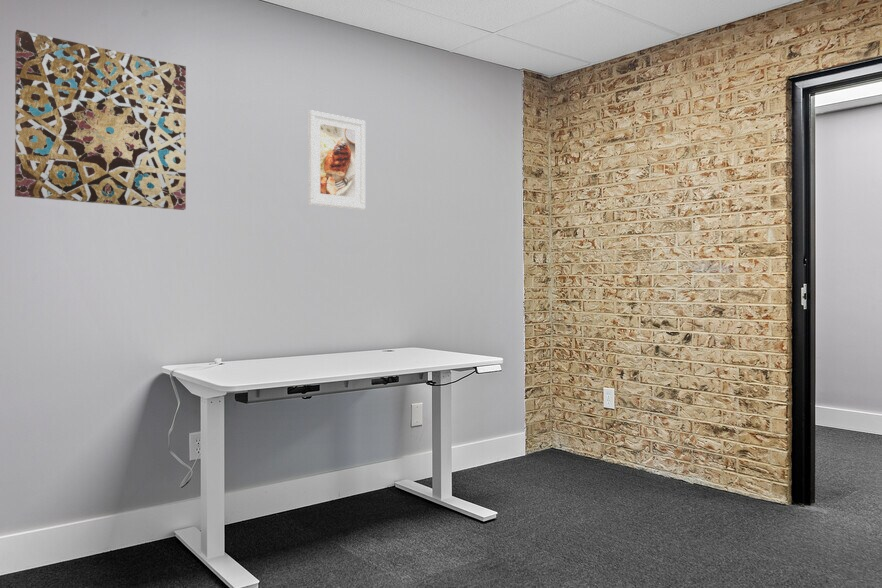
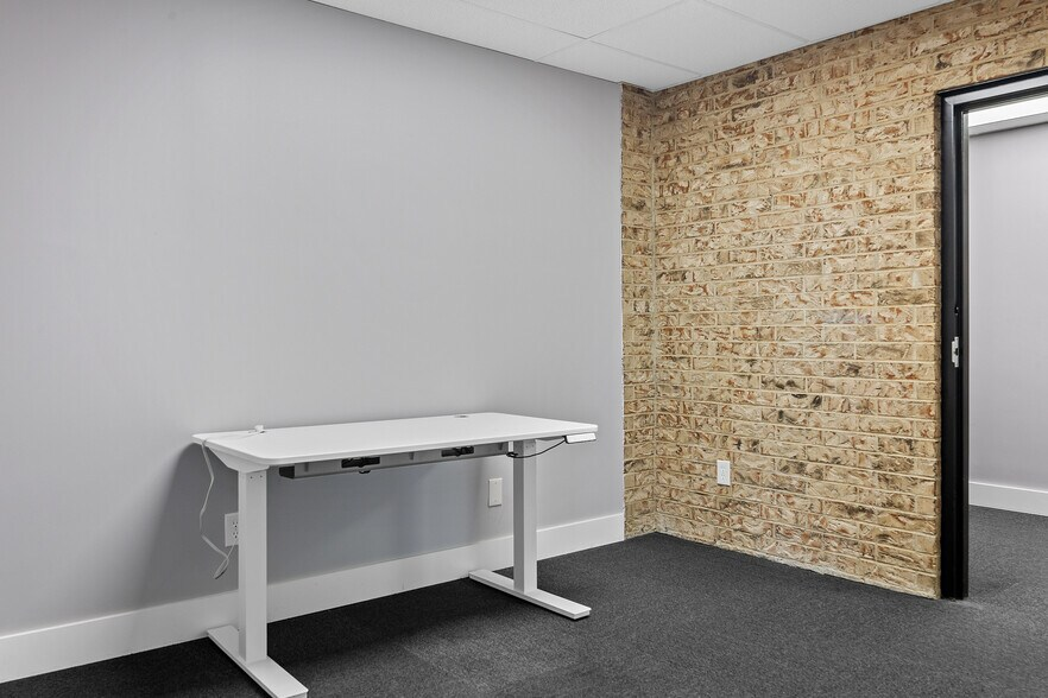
- wall art (106, 126)
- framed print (337, 161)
